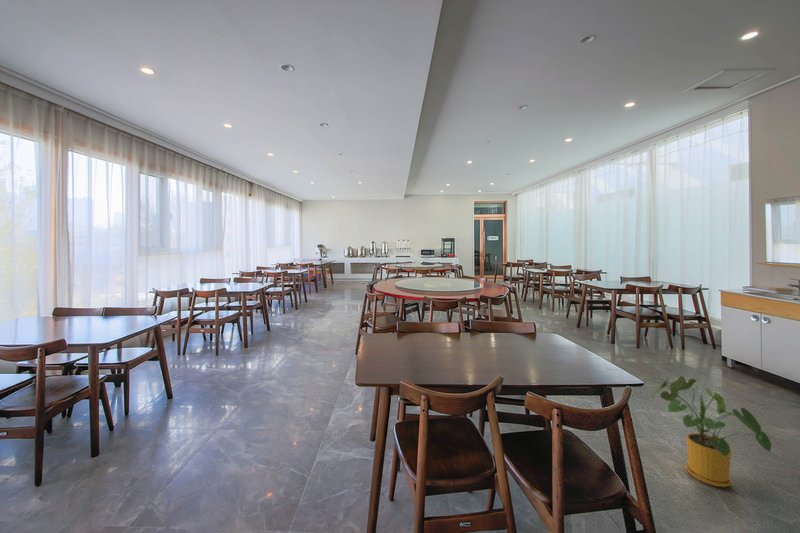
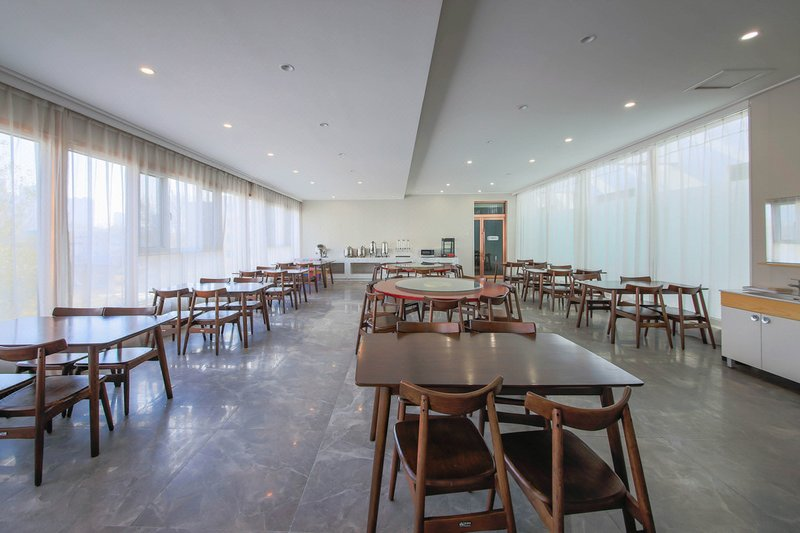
- house plant (702, 431)
